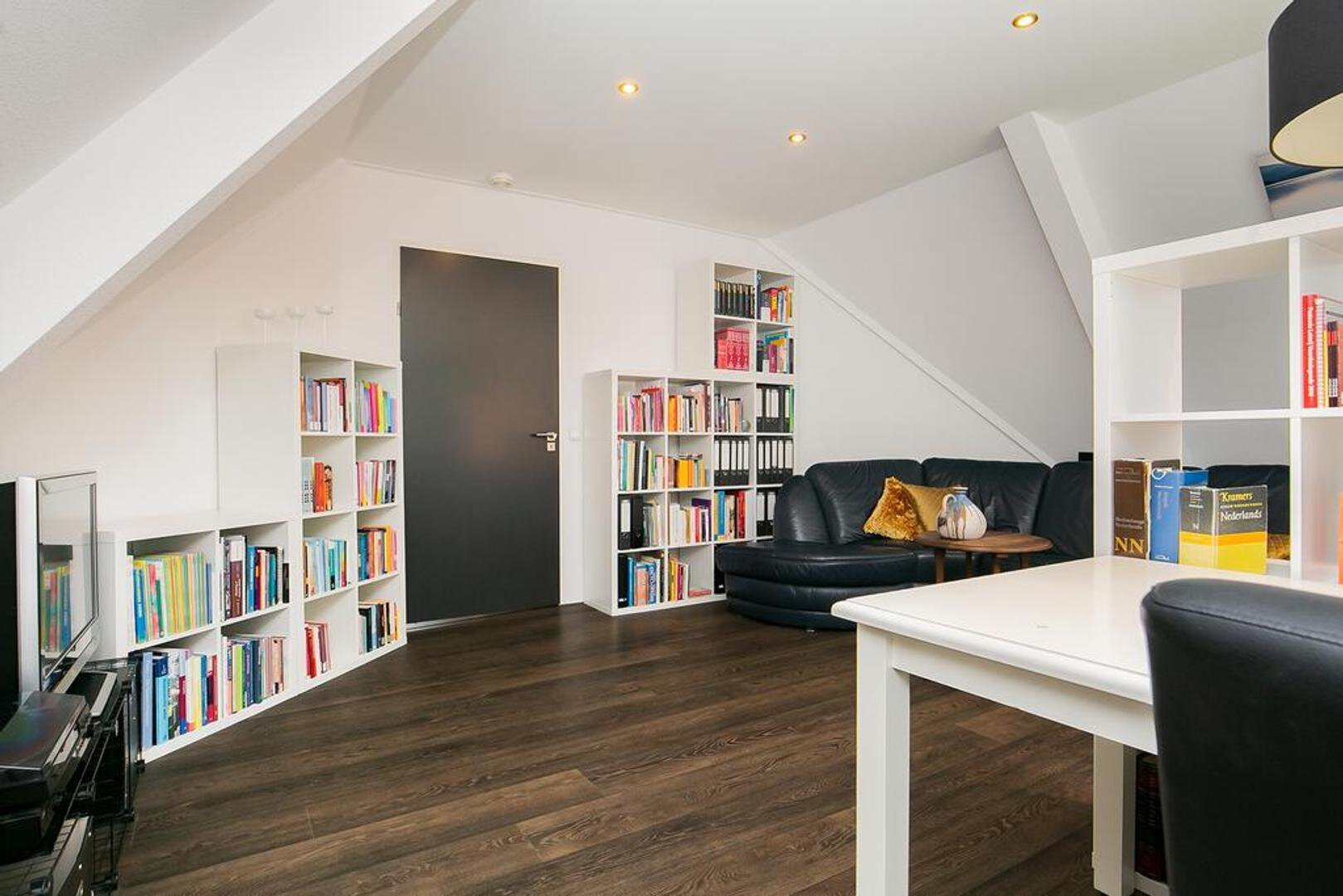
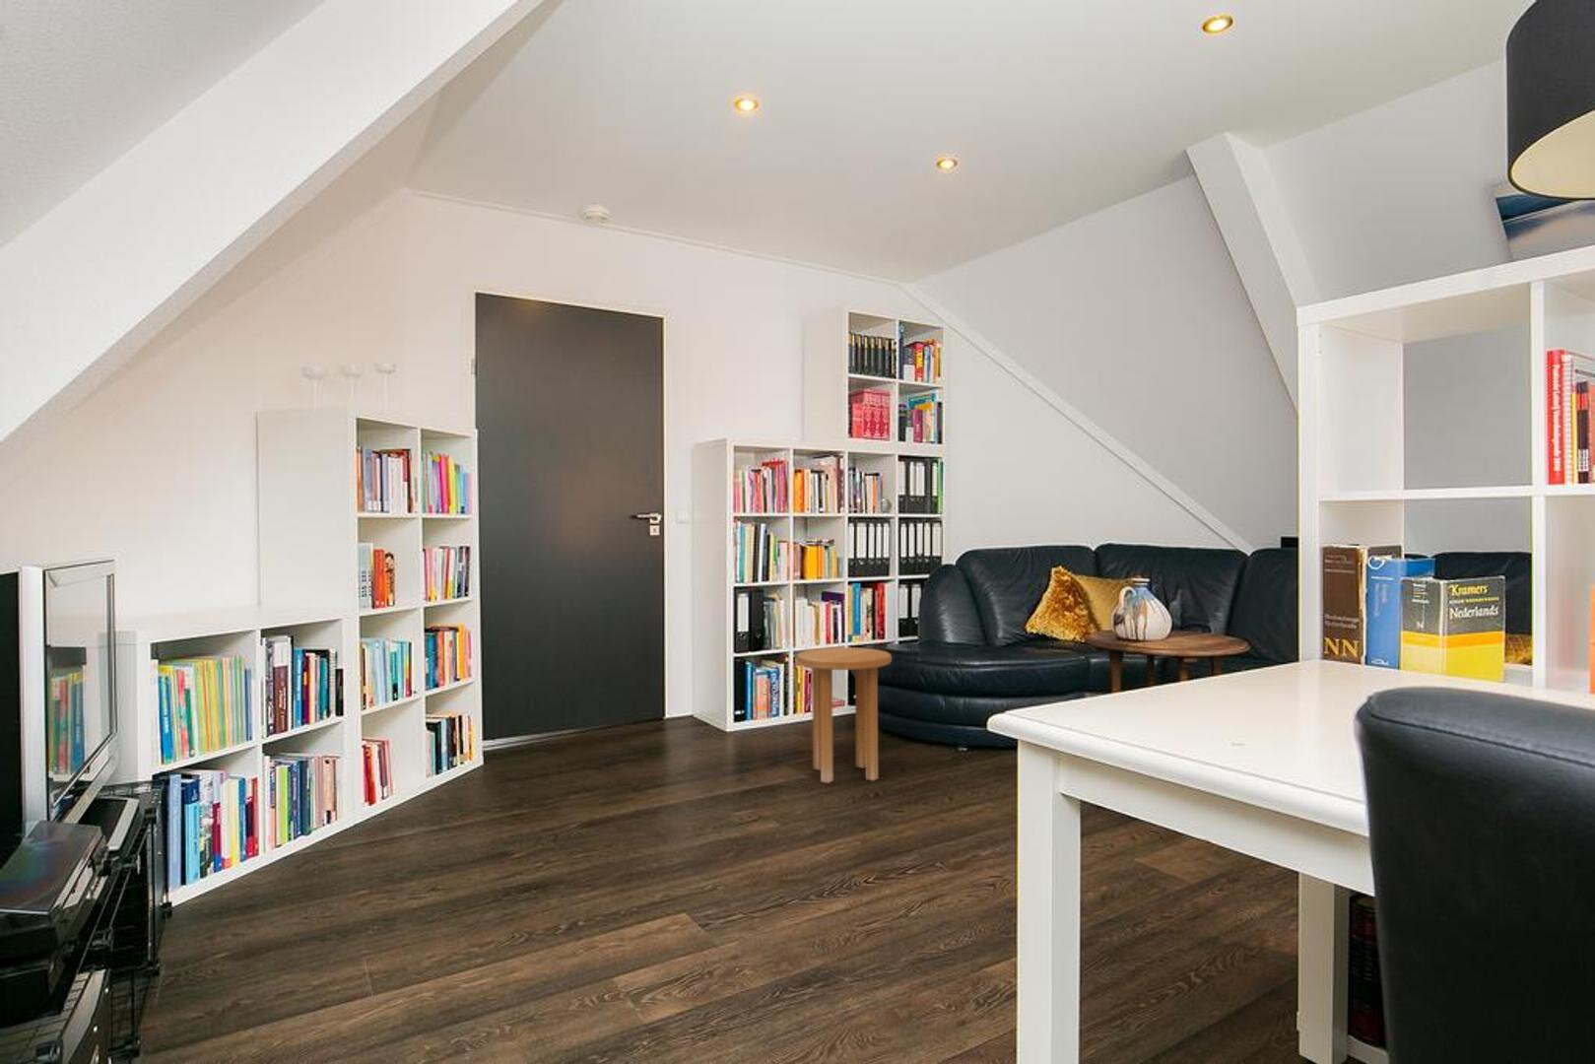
+ side table (855, 714)
